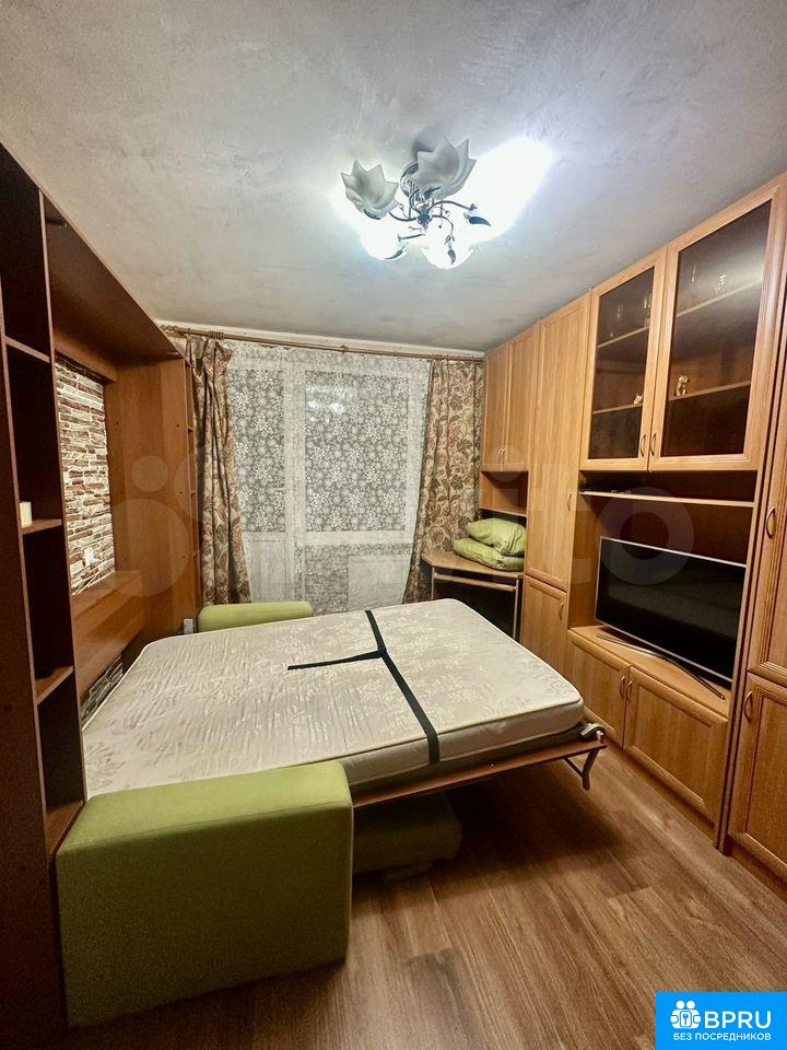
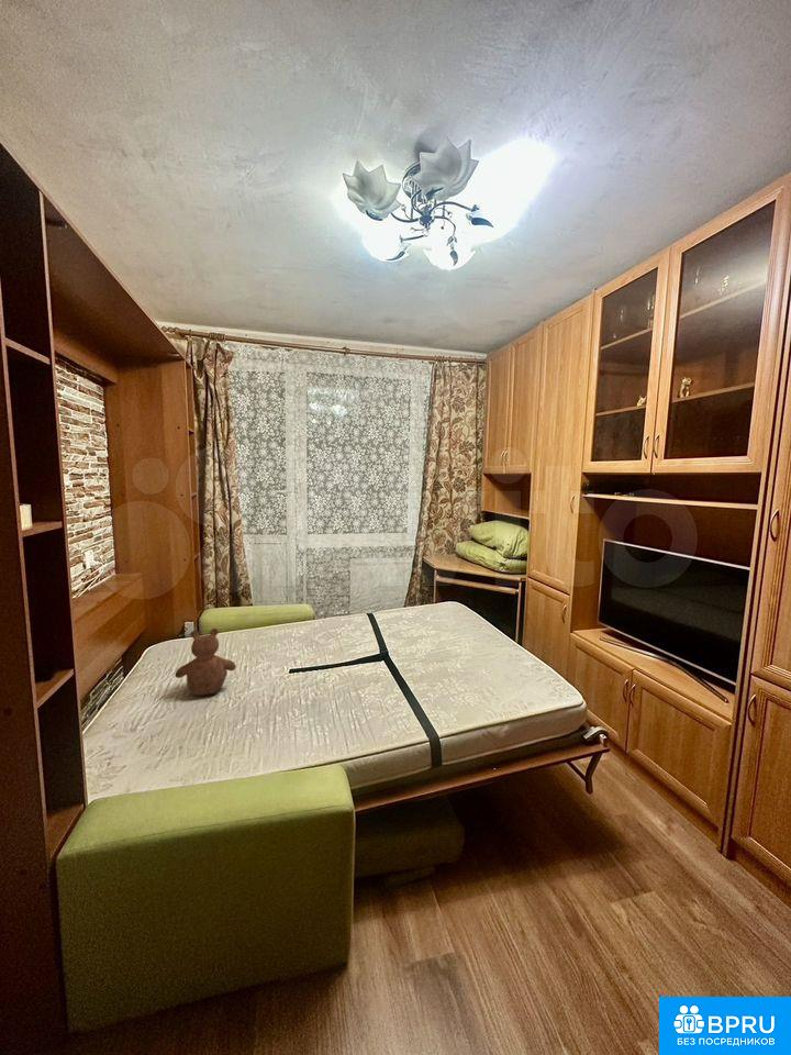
+ teddy bear (207, 657)
